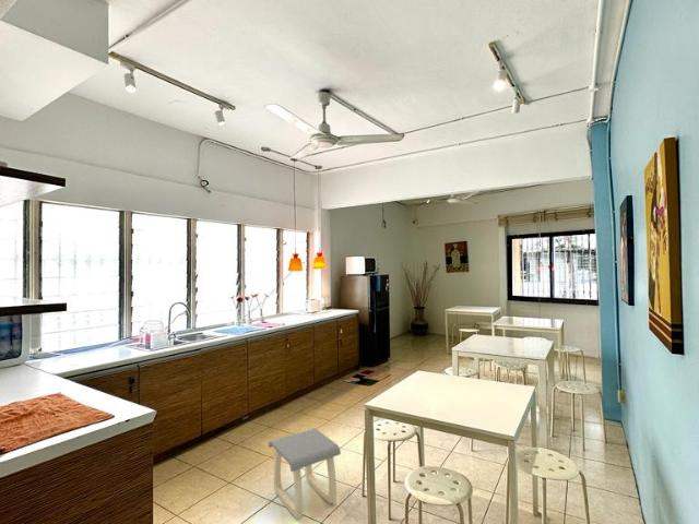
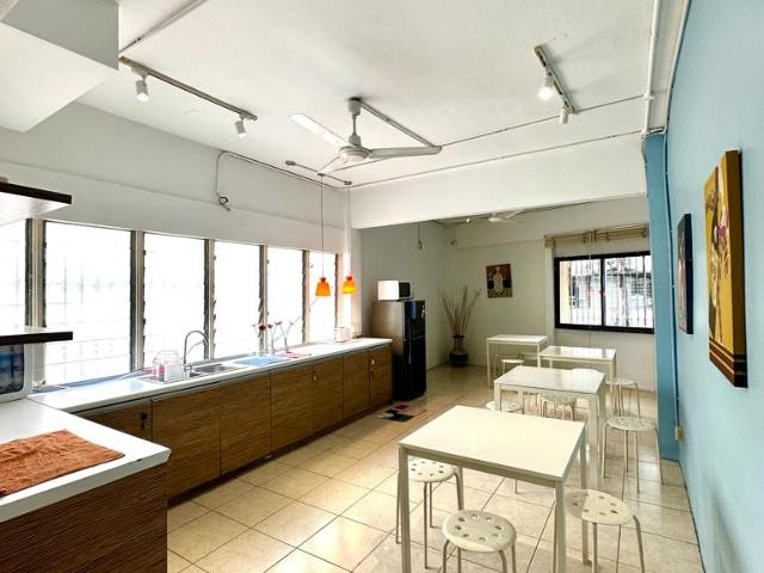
- stool (305, 469)
